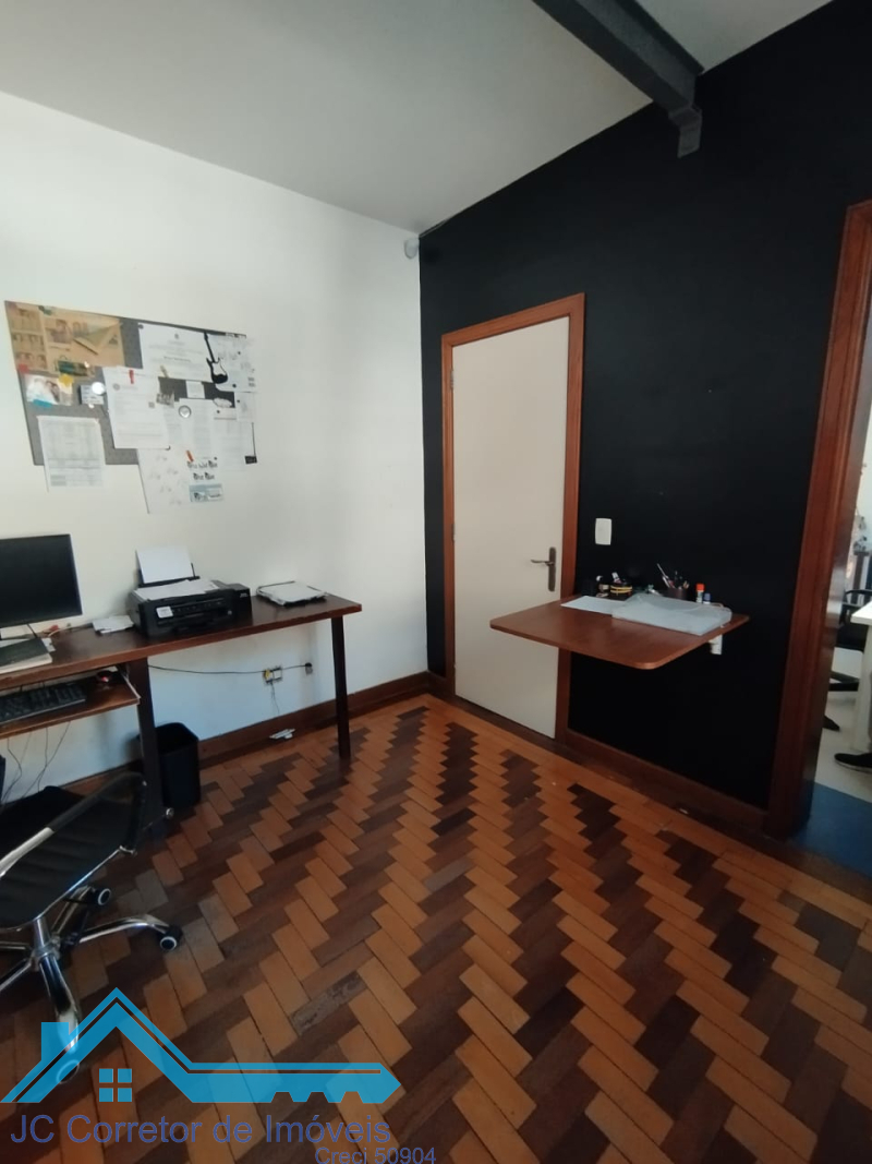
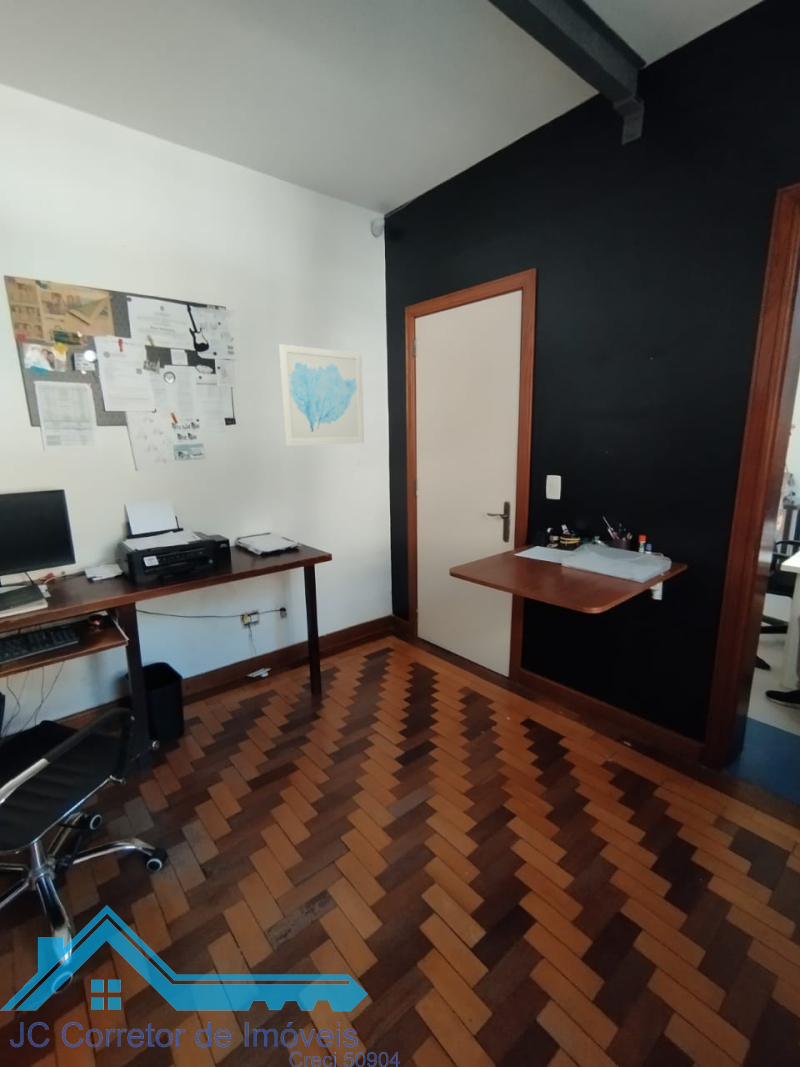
+ wall art (325, 397)
